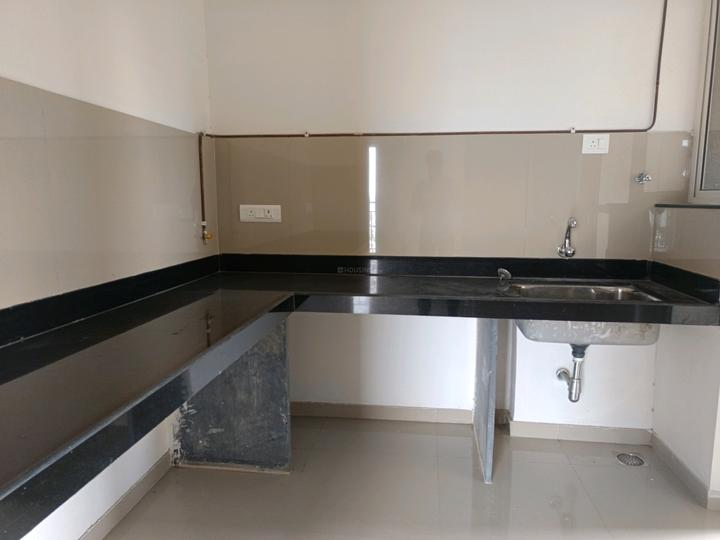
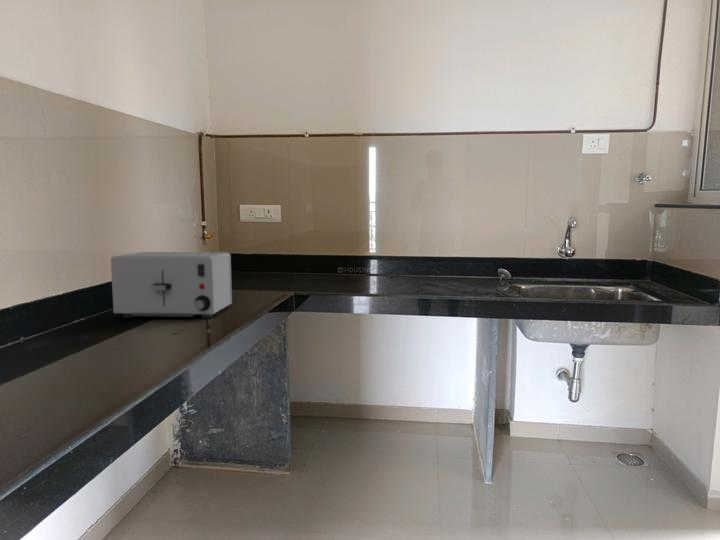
+ toaster (173, 284)
